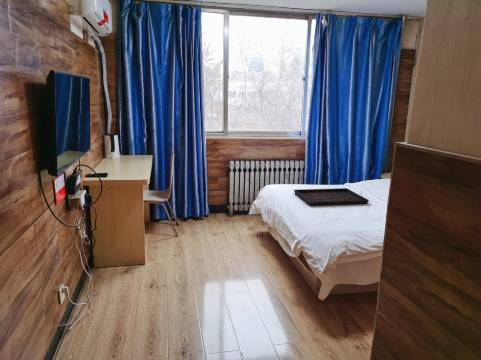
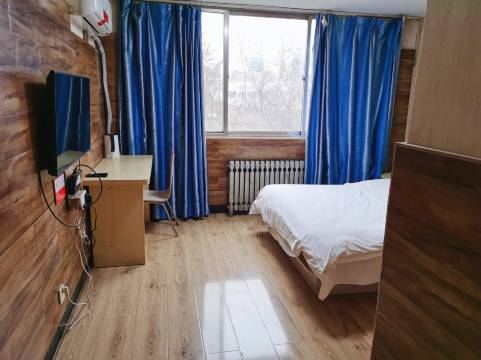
- serving tray (329, 196)
